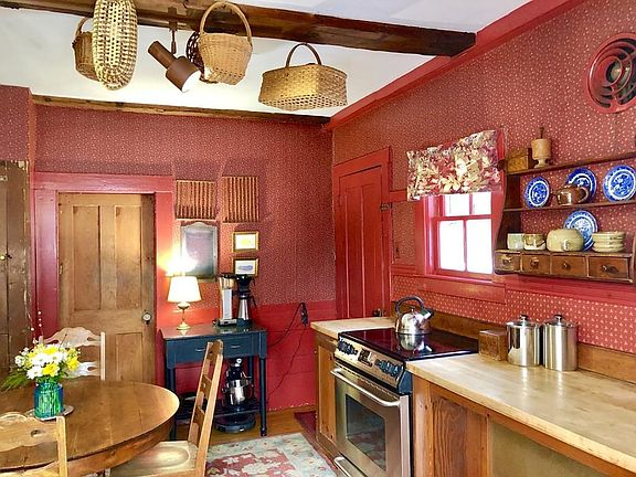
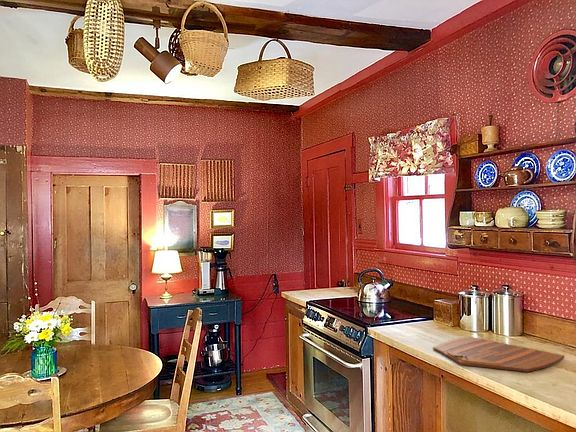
+ cutting board (488, 352)
